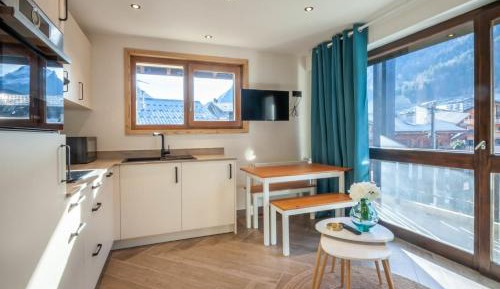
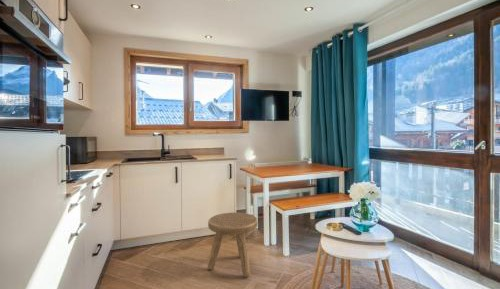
+ stool (236, 240)
